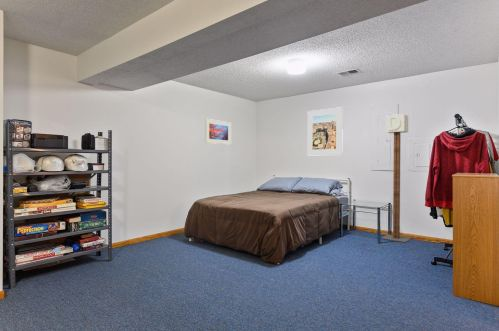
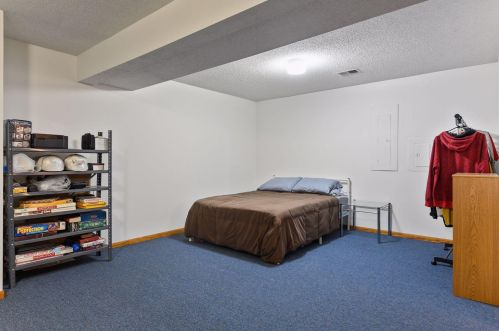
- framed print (218, 132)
- speaker (396, 177)
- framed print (324, 132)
